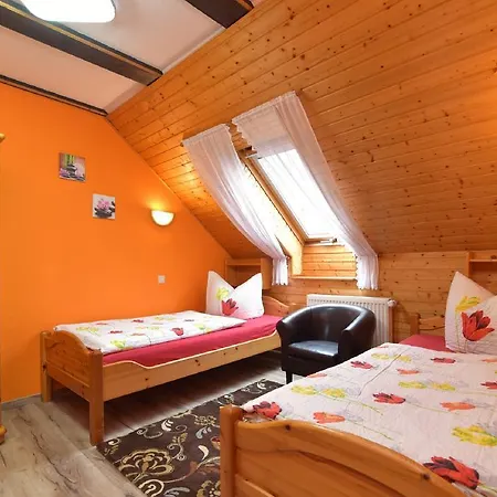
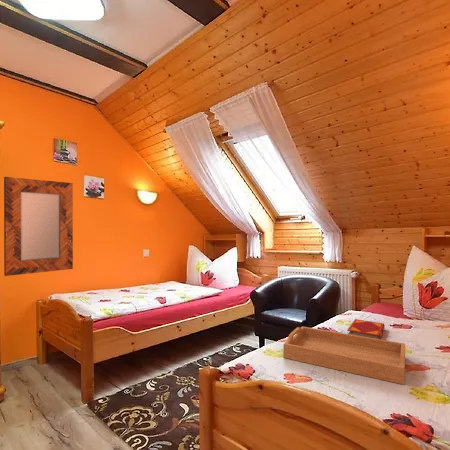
+ hardback book (366, 329)
+ home mirror (40, 226)
+ serving tray (344, 348)
